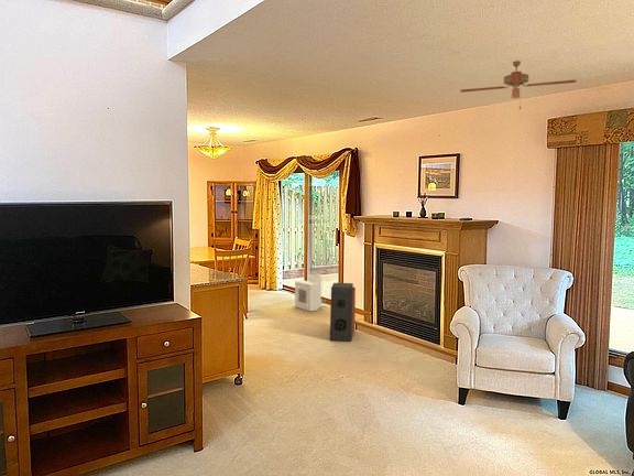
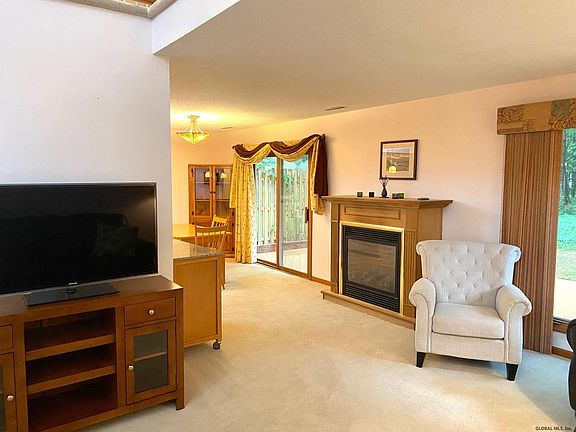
- air purifier (314, 291)
- ceiling fan (515, 86)
- speaker (341, 311)
